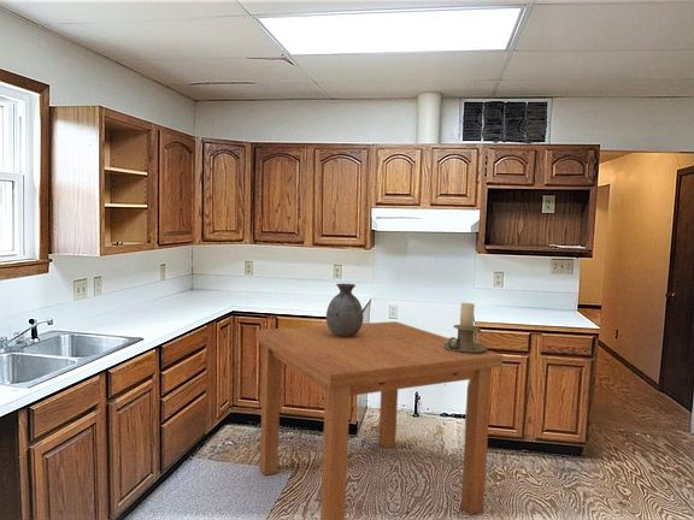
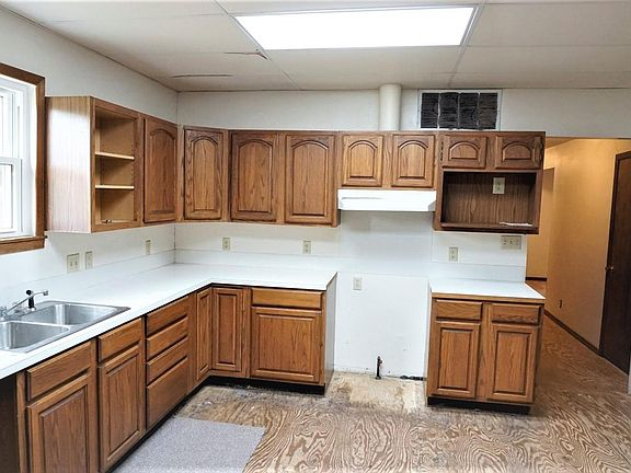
- candle holder (466, 325)
- dining table (380, 415)
- vase (345, 309)
